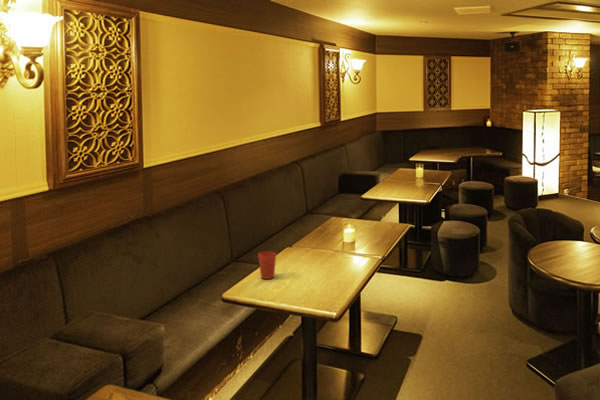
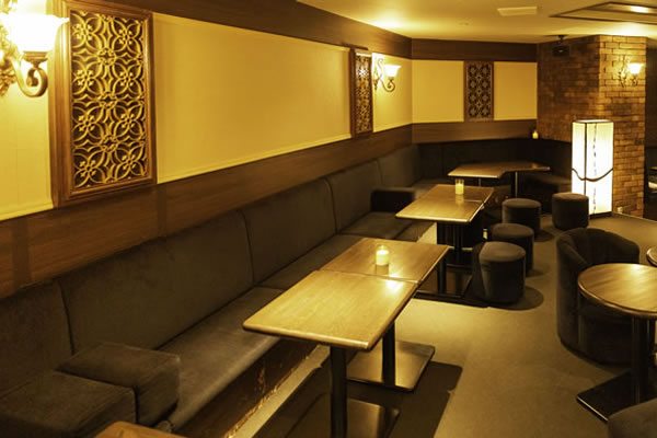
- cup (267, 265)
